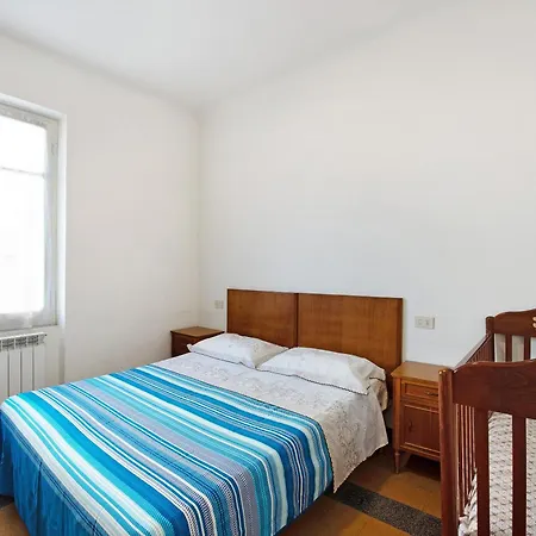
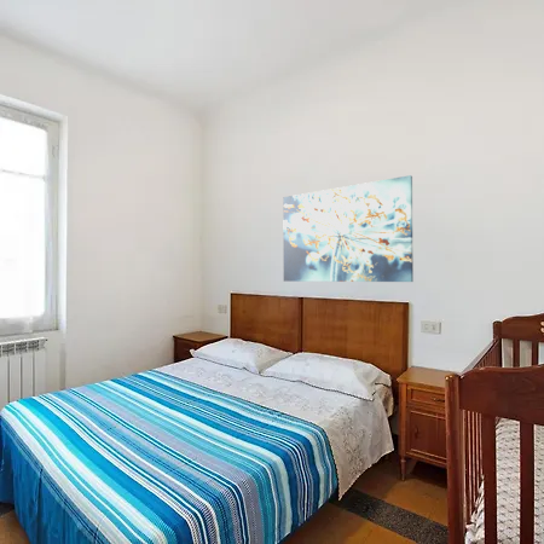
+ wall art (340, 235)
